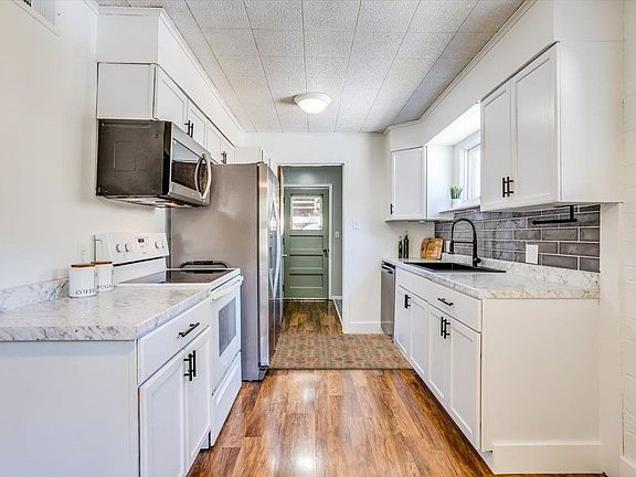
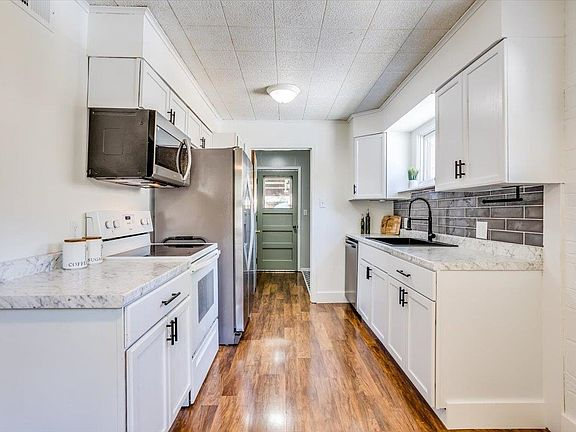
- rug (344, 348)
